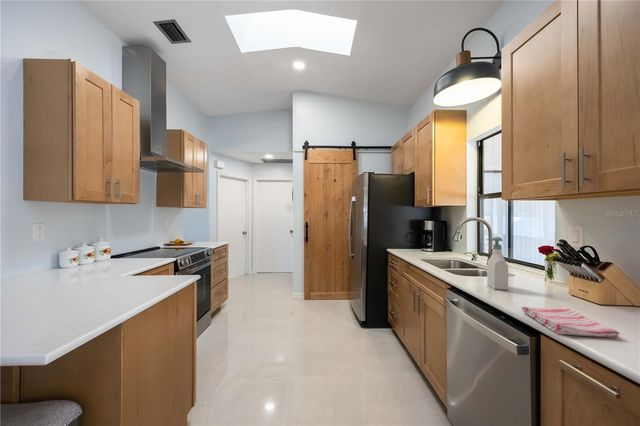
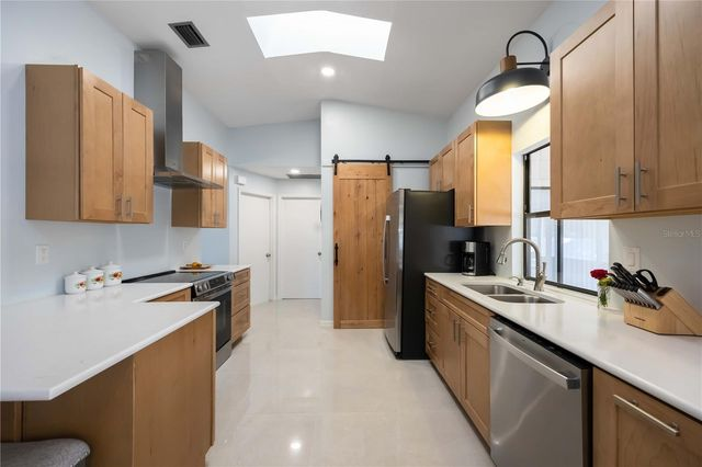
- soap bottle (495, 261)
- dish towel (564, 318)
